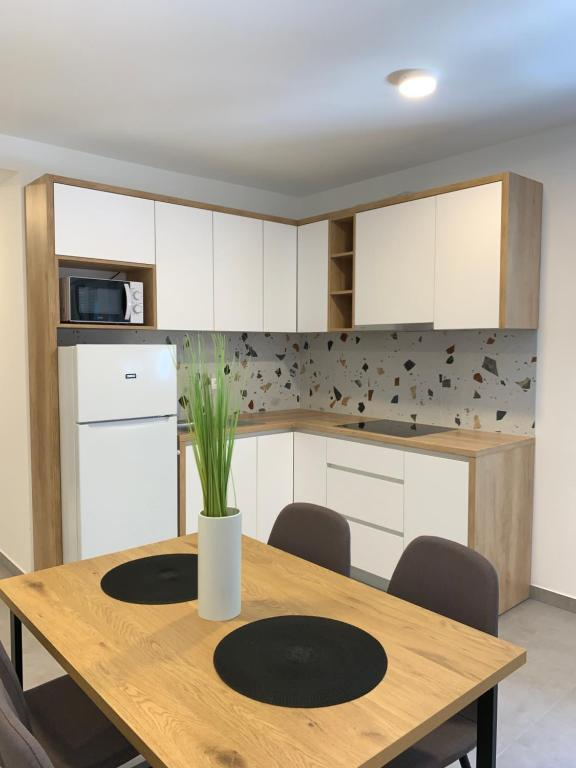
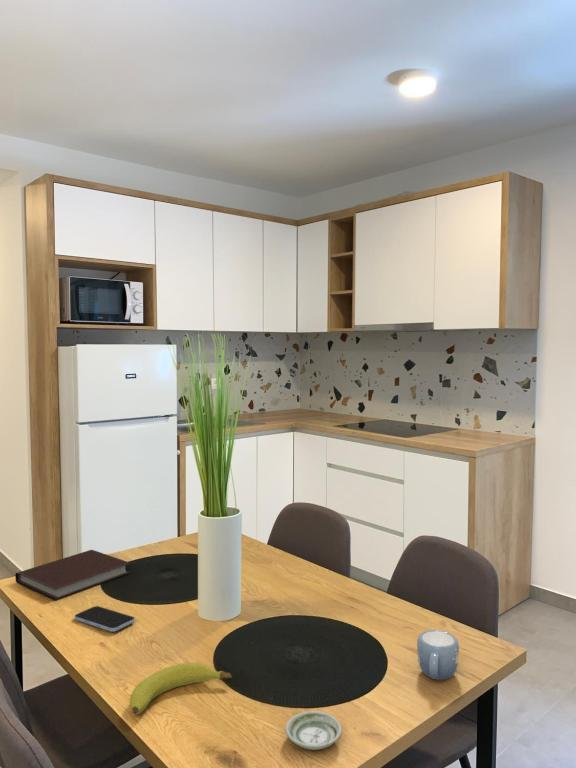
+ mug (436, 660)
+ fruit (176, 686)
+ notebook (74, 572)
+ smartphone (104, 618)
+ saucer (313, 733)
